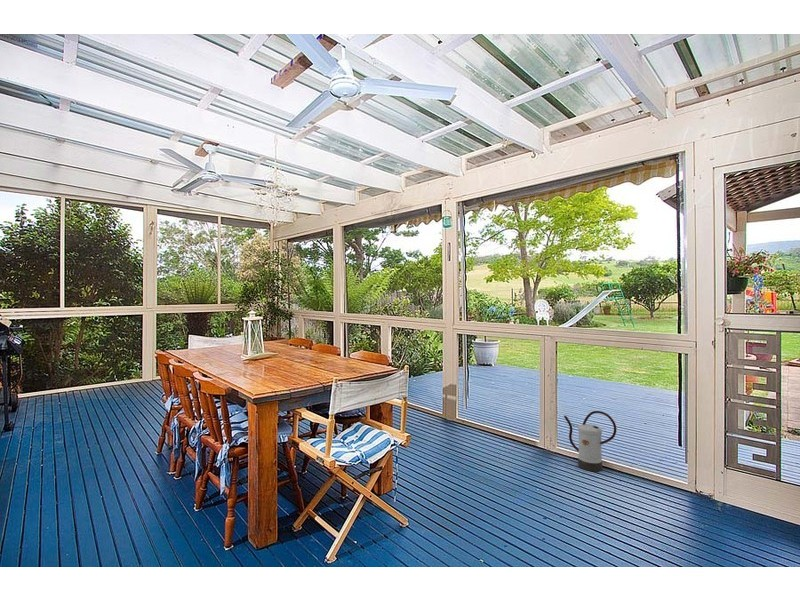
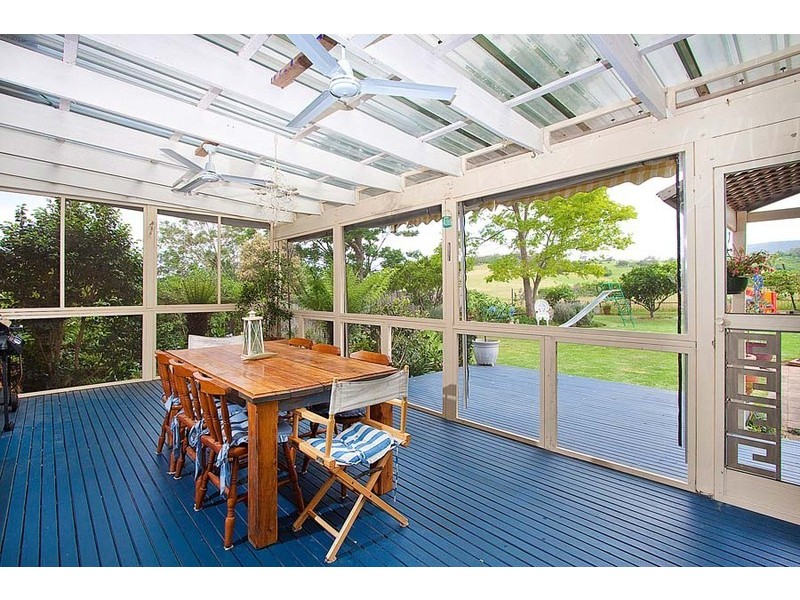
- watering can (588, 437)
